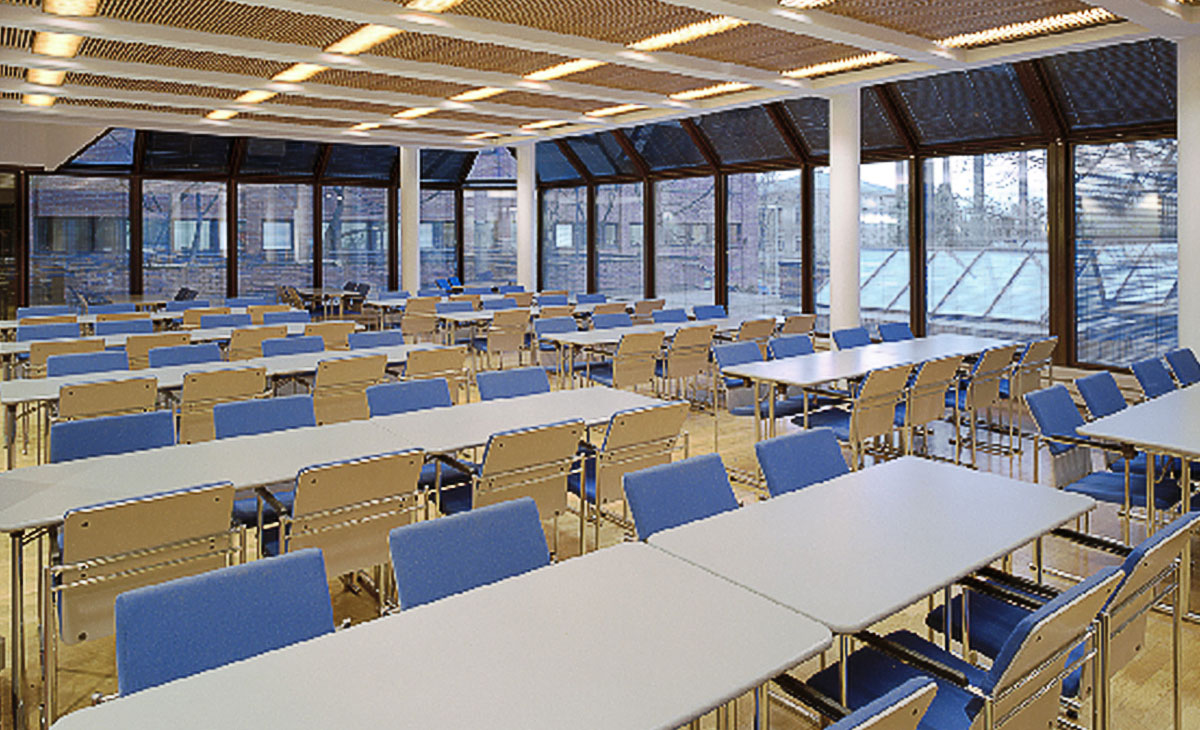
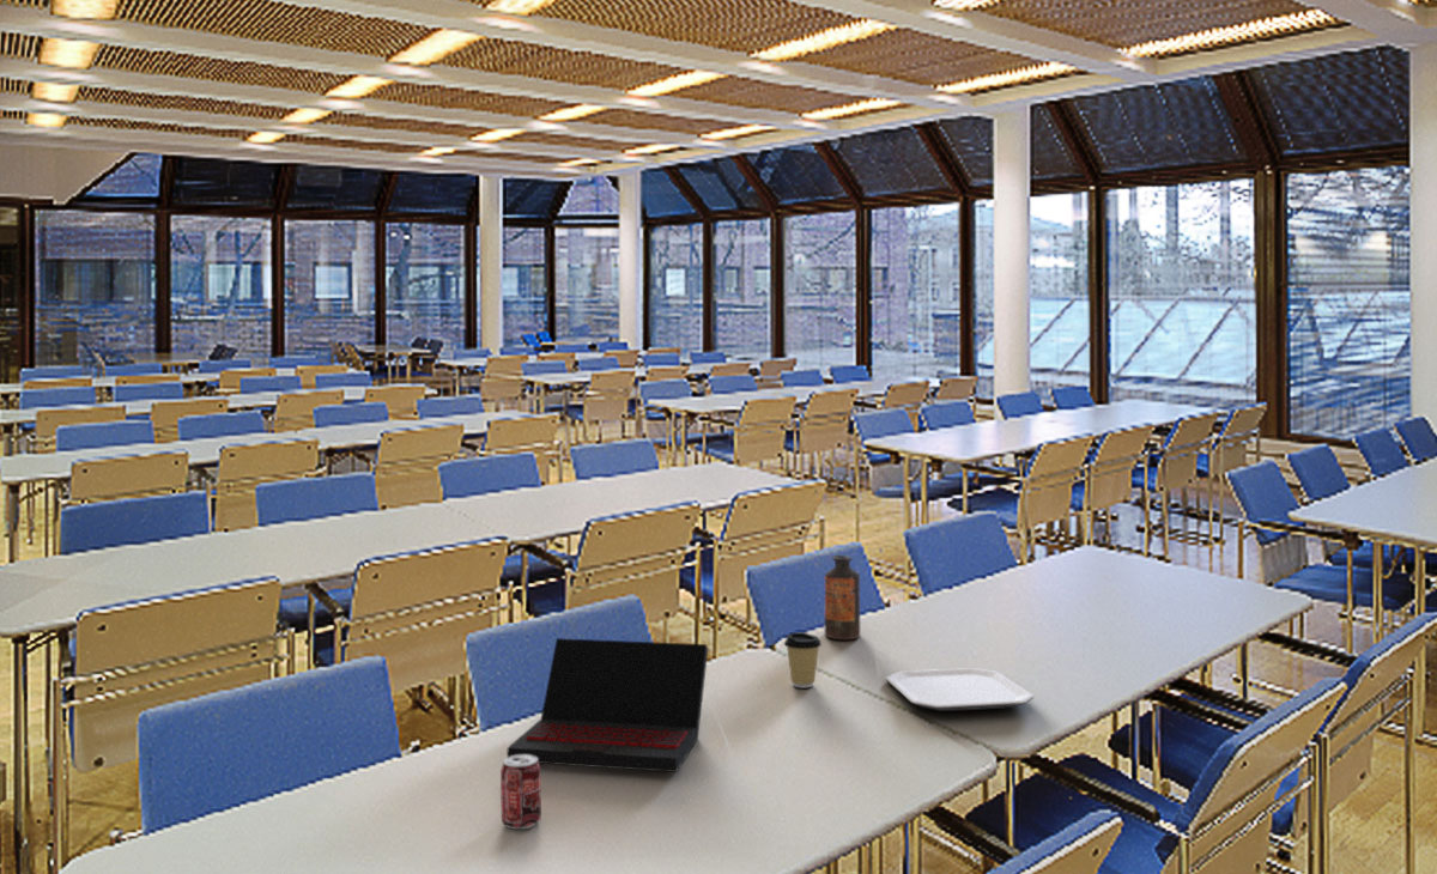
+ beverage can (521, 790)
+ coffee cup (802, 660)
+ bottle (842, 595)
+ laptop (613, 698)
+ plate (957, 690)
